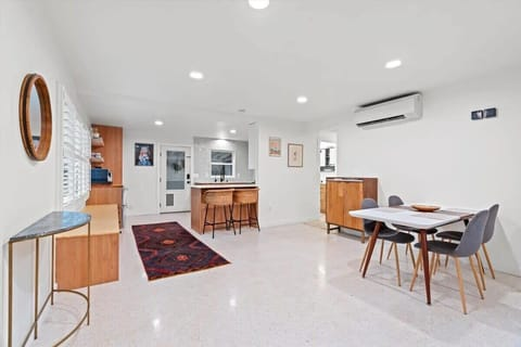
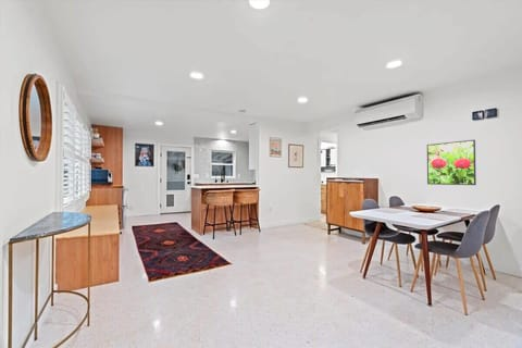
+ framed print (449, 163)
